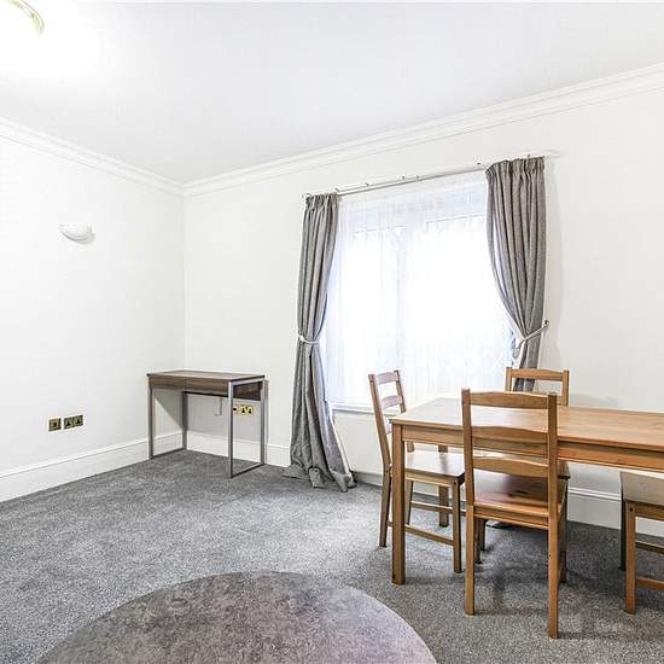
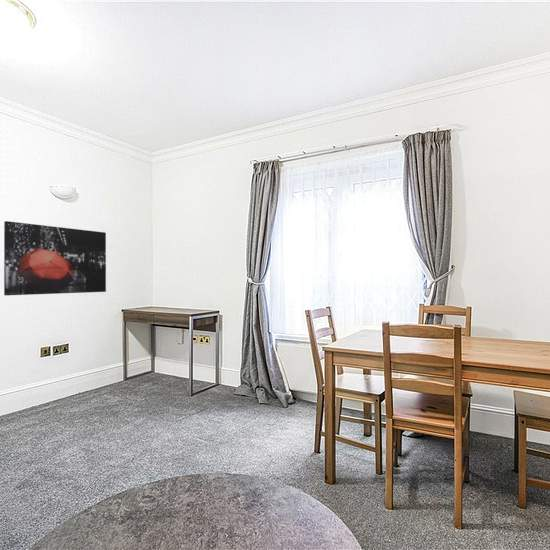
+ wall art (60, 260)
